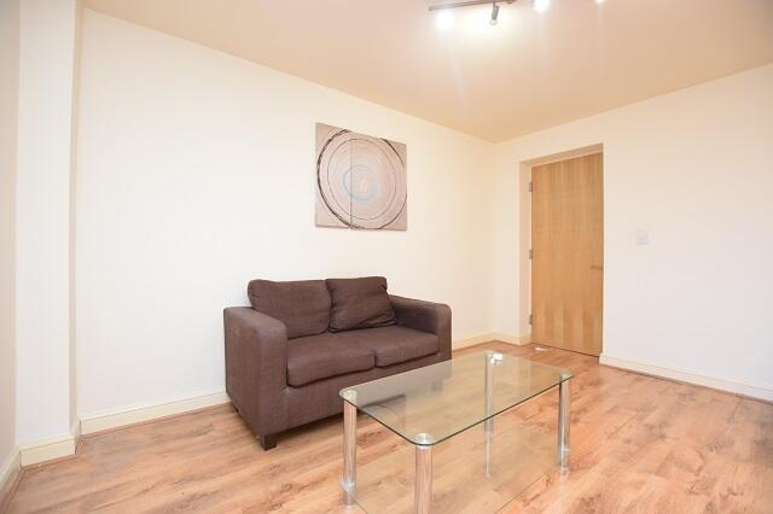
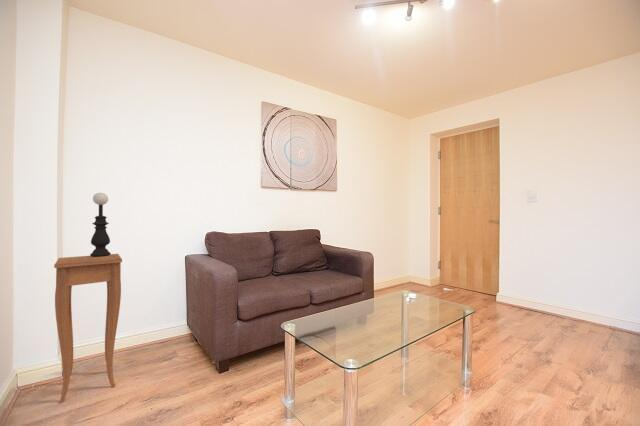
+ table lamp (100, 223)
+ side table (106, 321)
